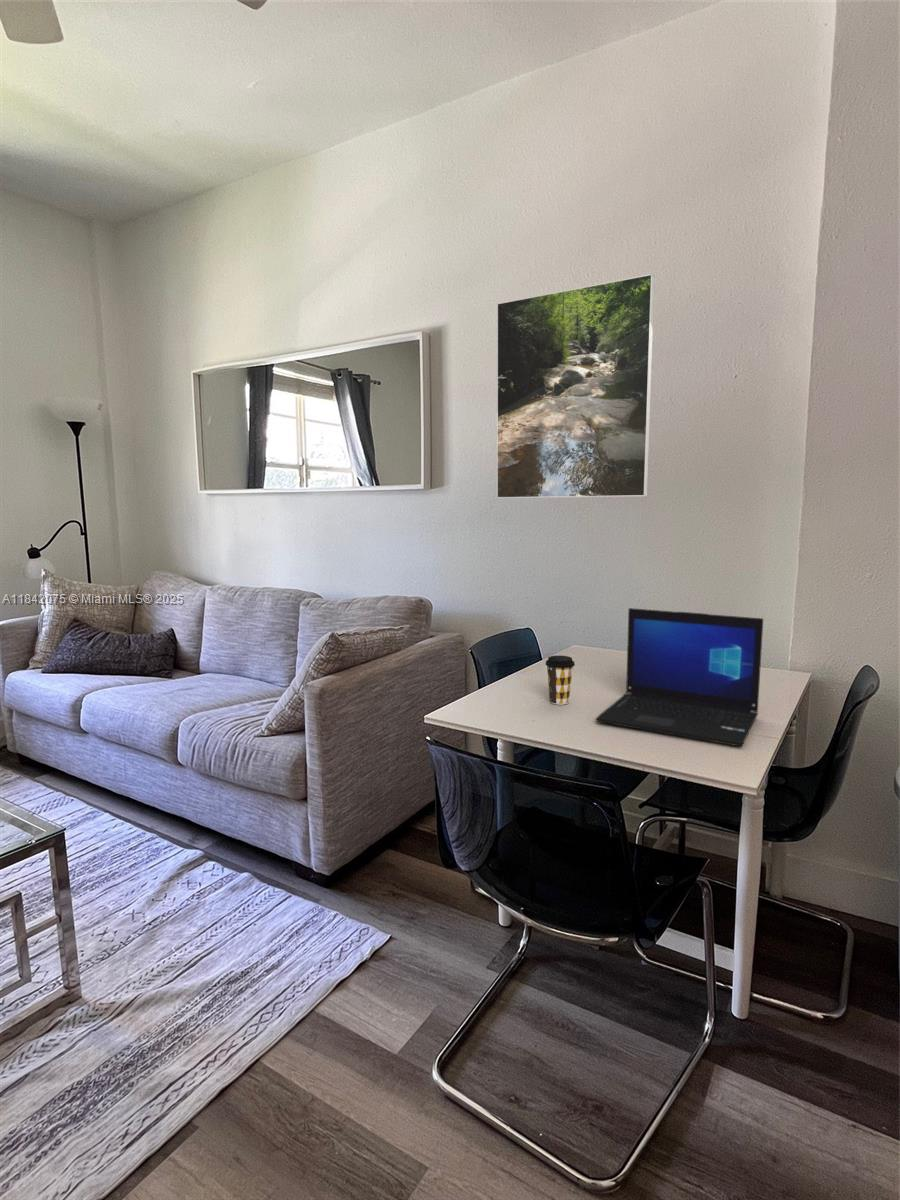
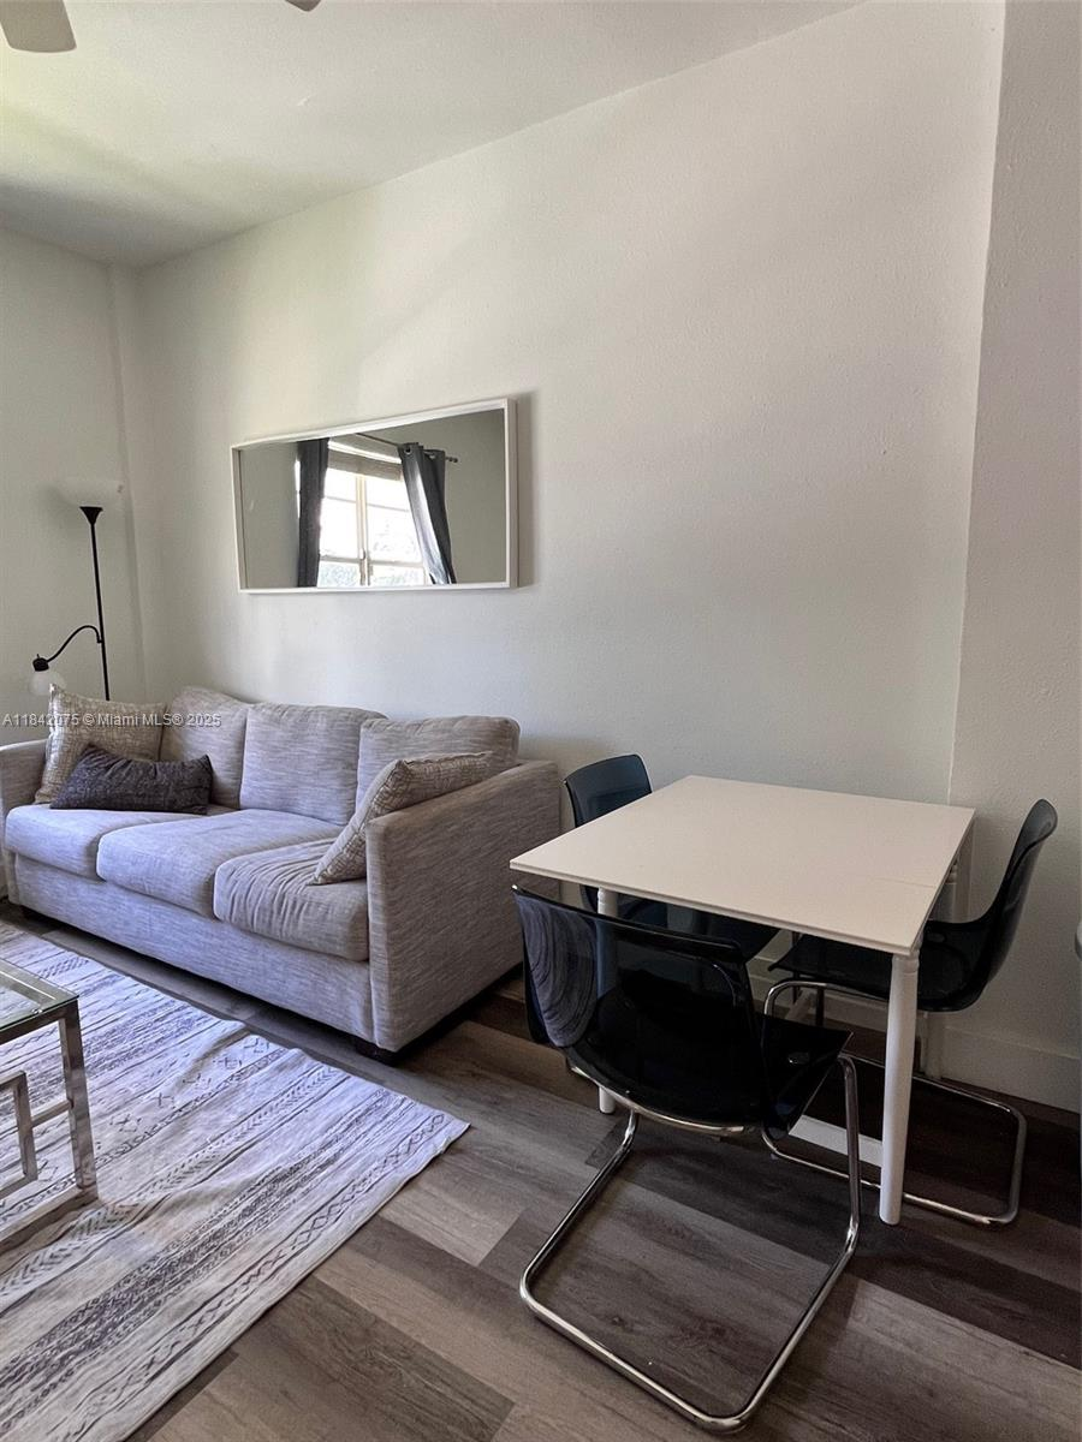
- coffee cup (559, 680)
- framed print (569, 396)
- laptop (679, 670)
